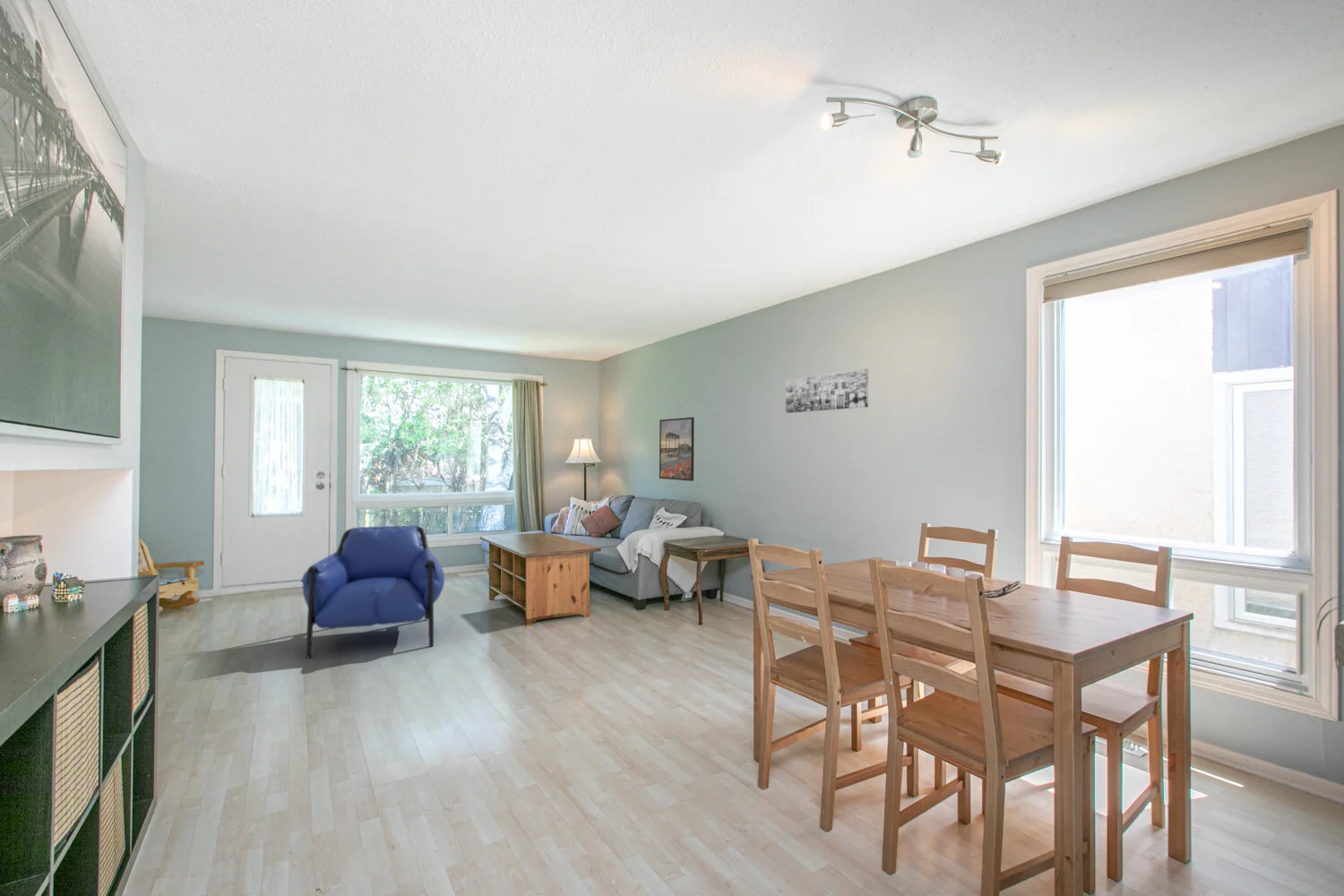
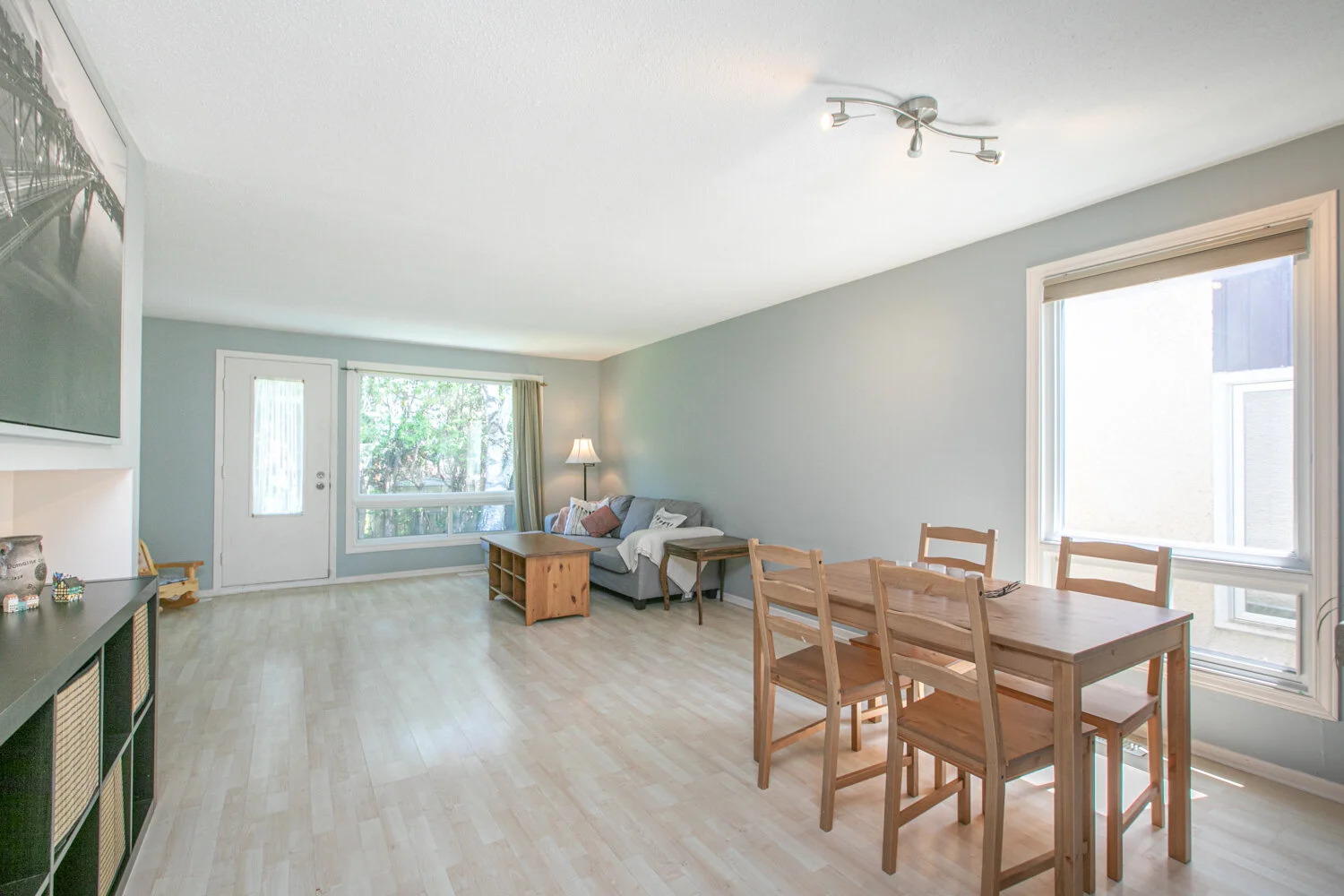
- wall art (823, 392)
- armchair (379, 583)
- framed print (676, 449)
